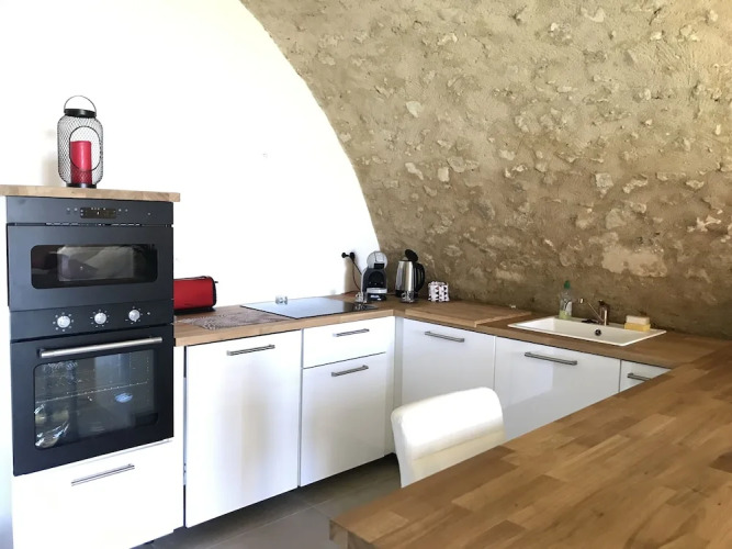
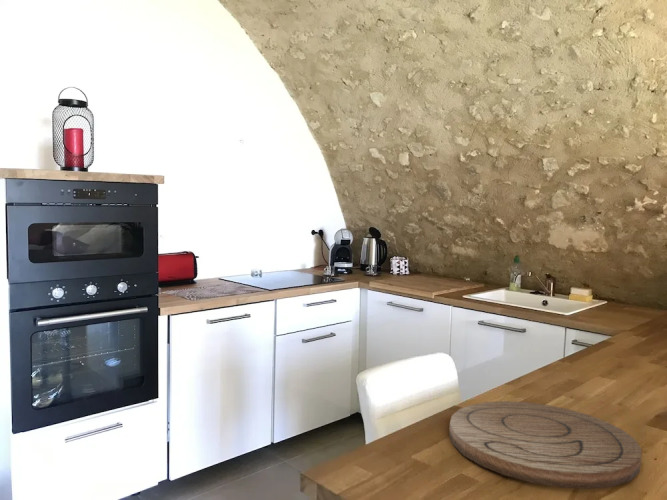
+ cutting board (539, 437)
